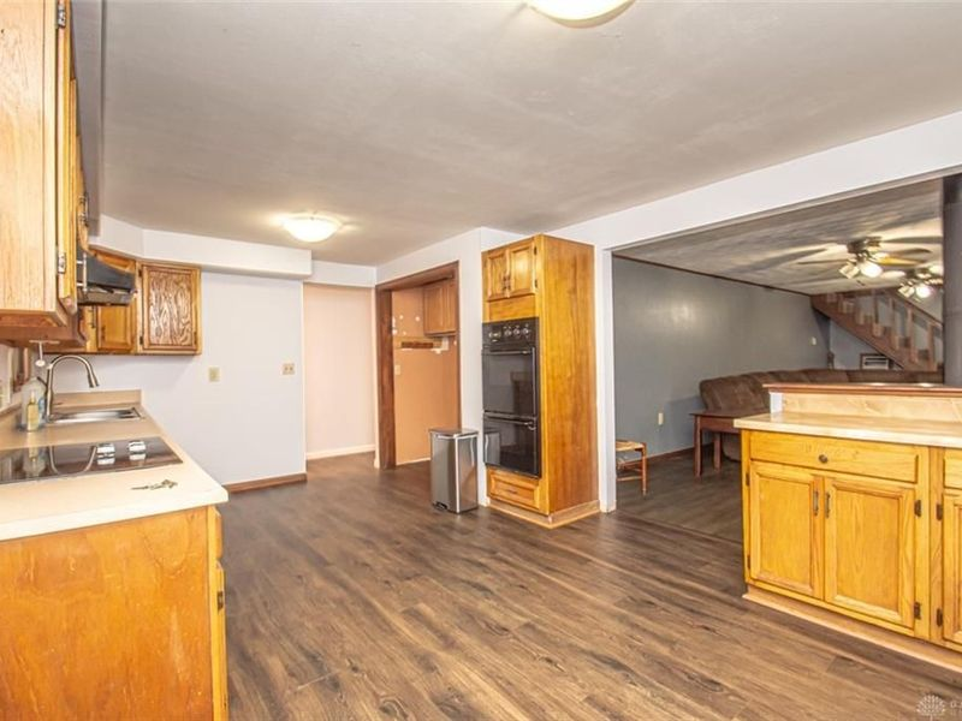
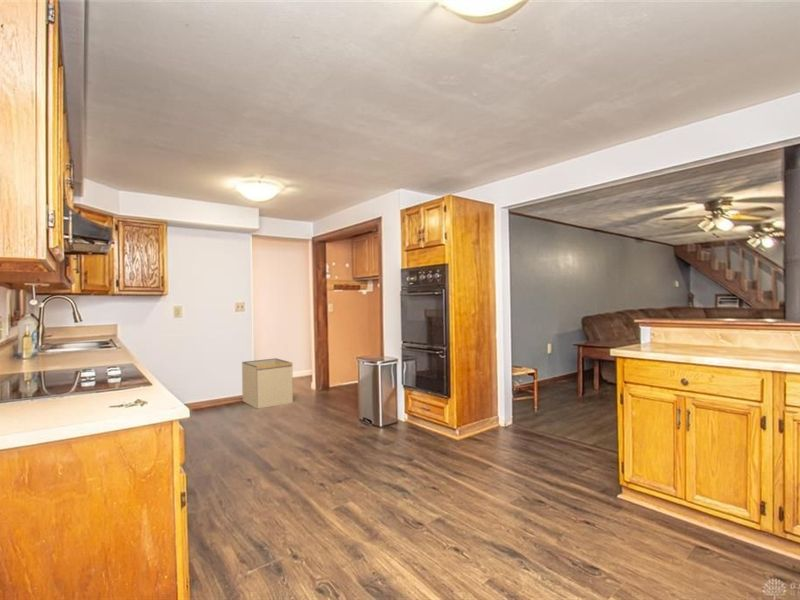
+ storage bin (267, 381)
